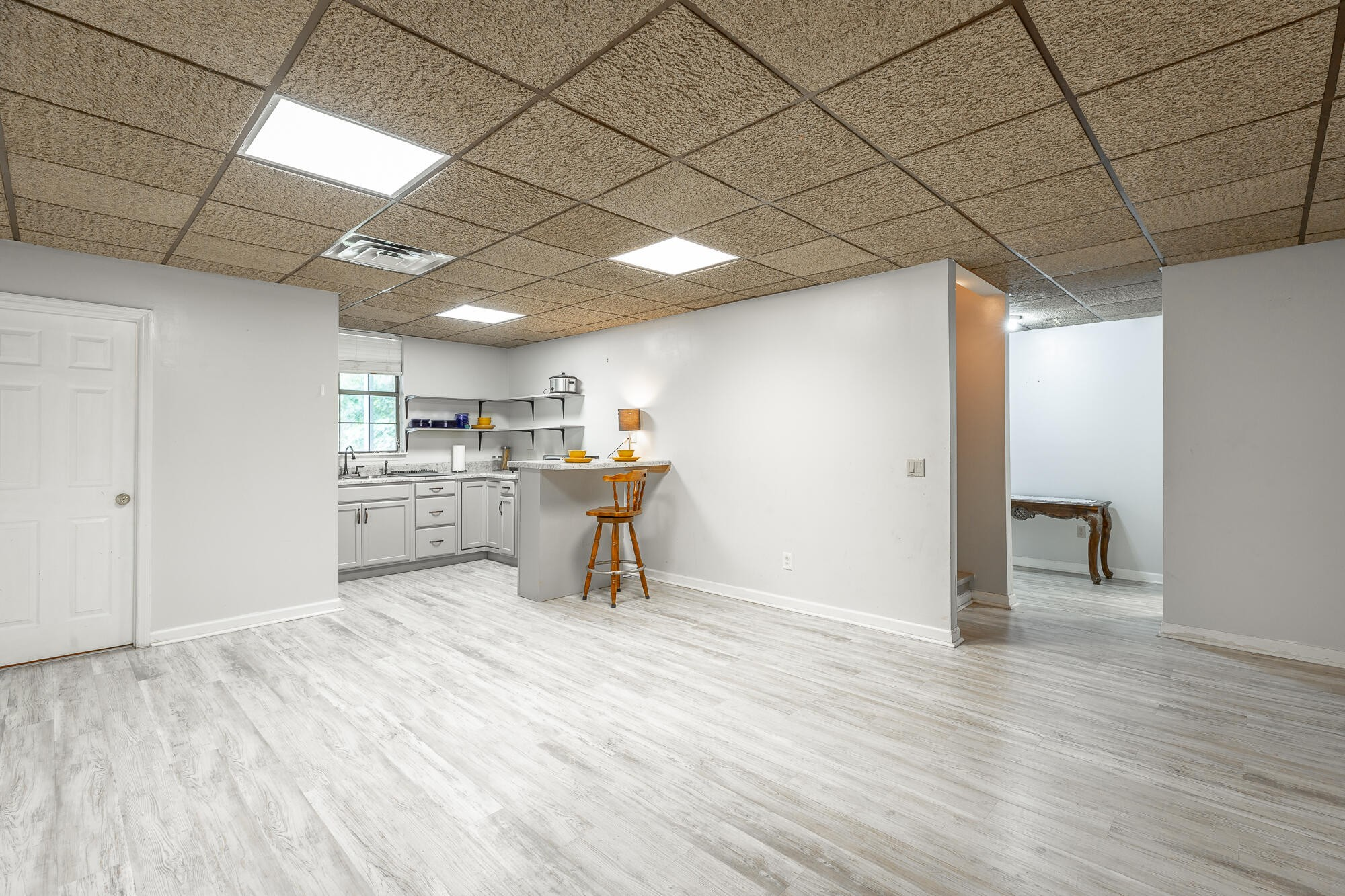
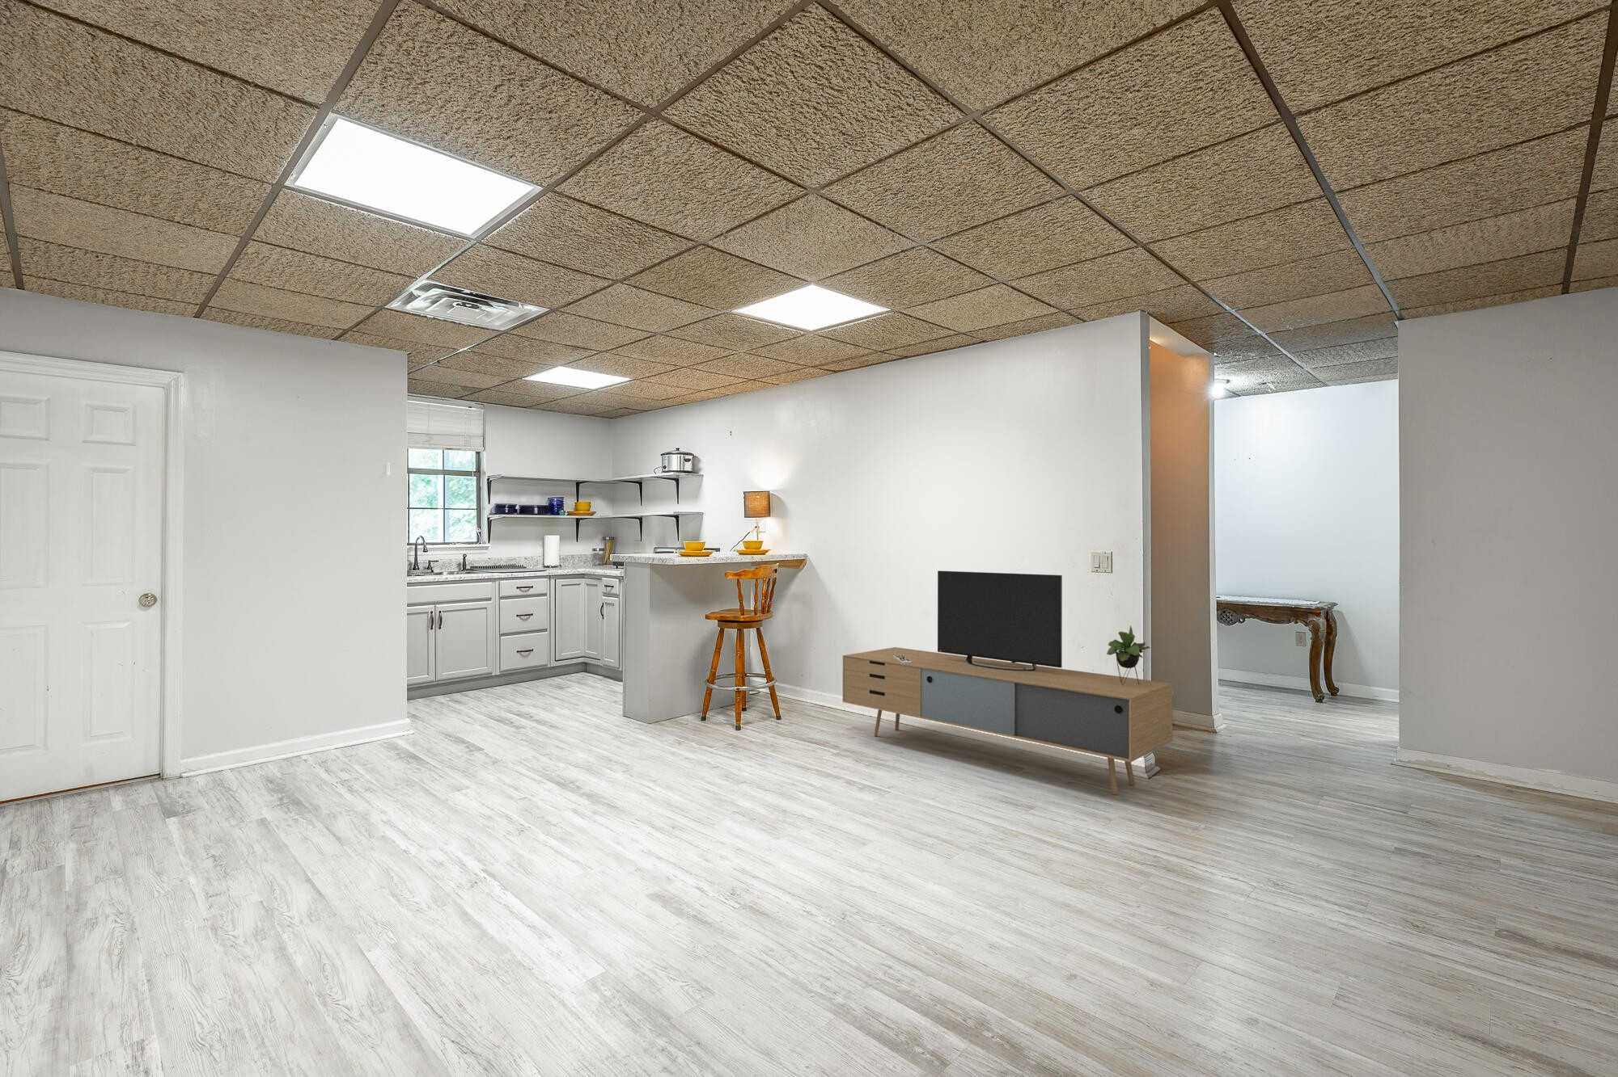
+ media console (991, 665)
